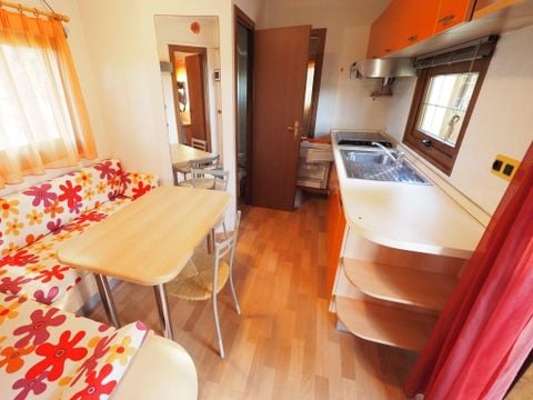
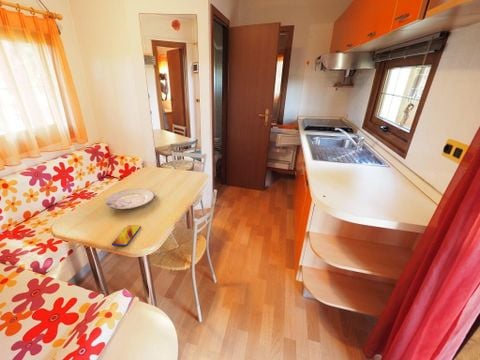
+ smartphone (127, 235)
+ plate (131, 199)
